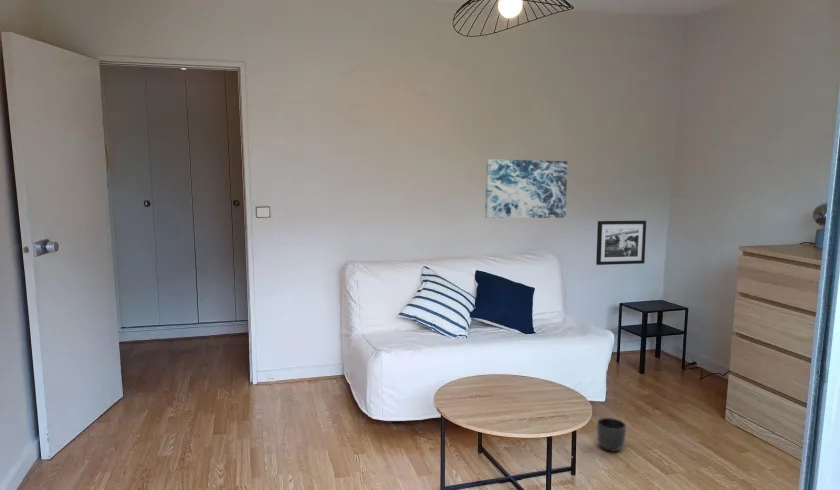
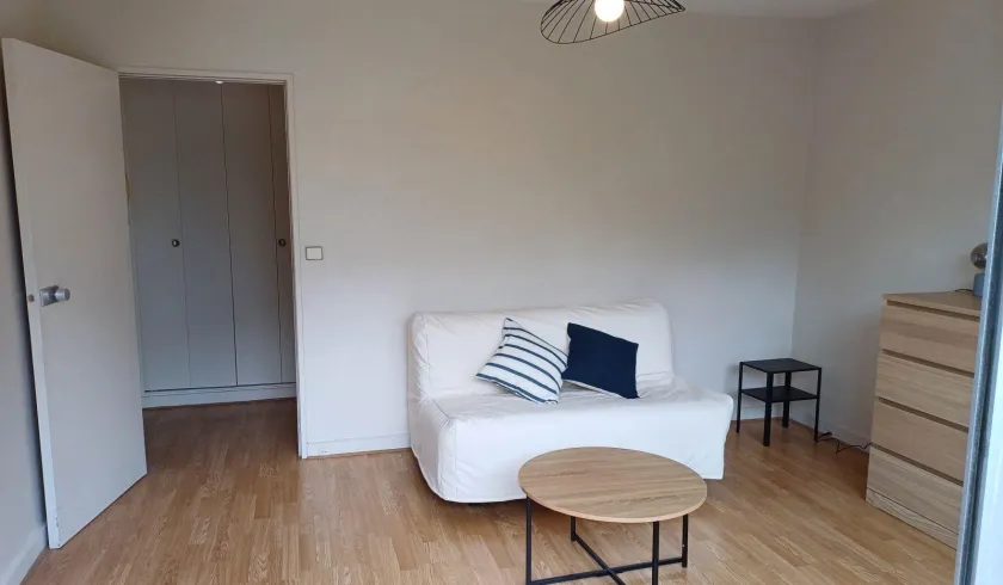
- wall art (526, 189)
- planter (611, 435)
- picture frame (621, 242)
